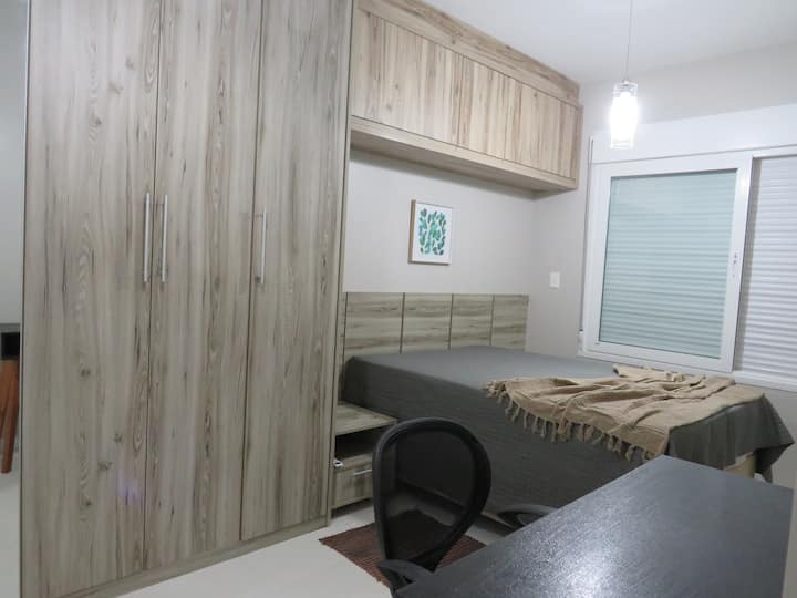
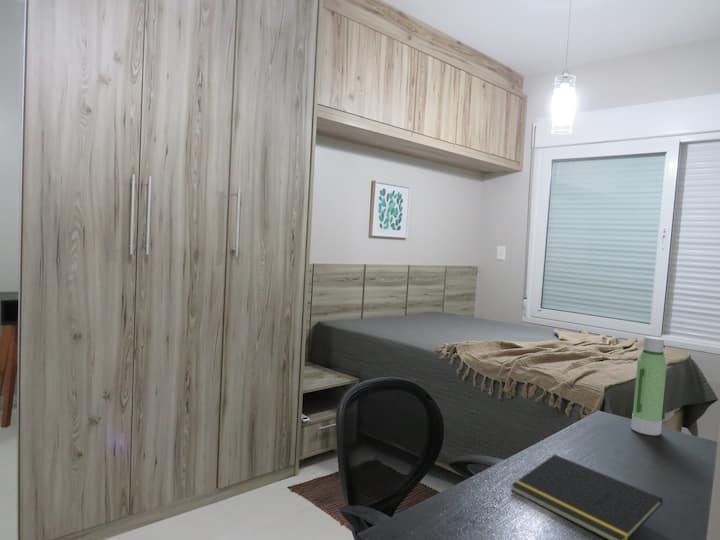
+ notepad (583, 494)
+ water bottle (648, 384)
